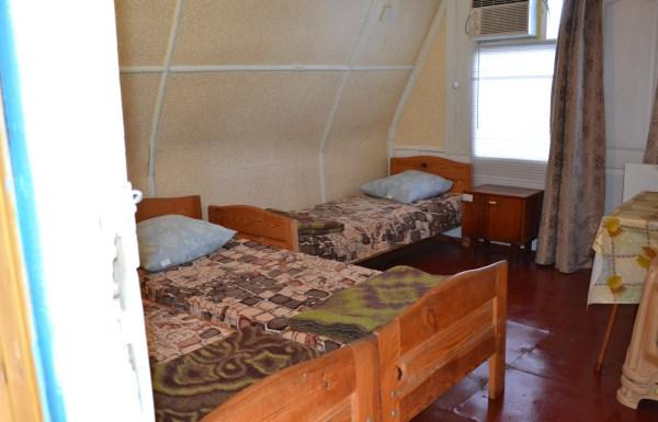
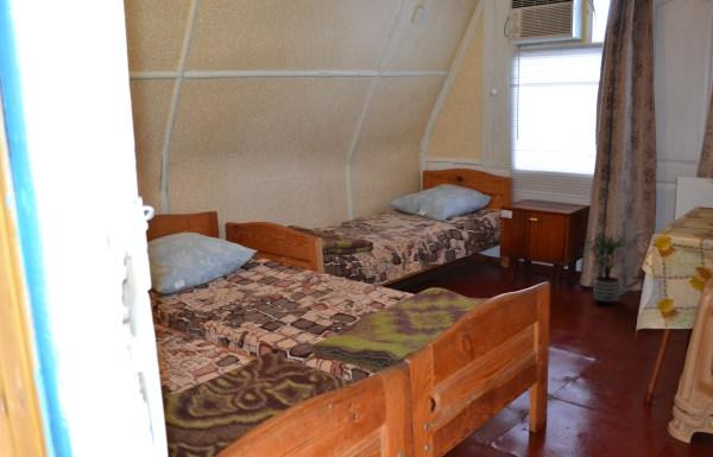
+ potted plant (605, 268)
